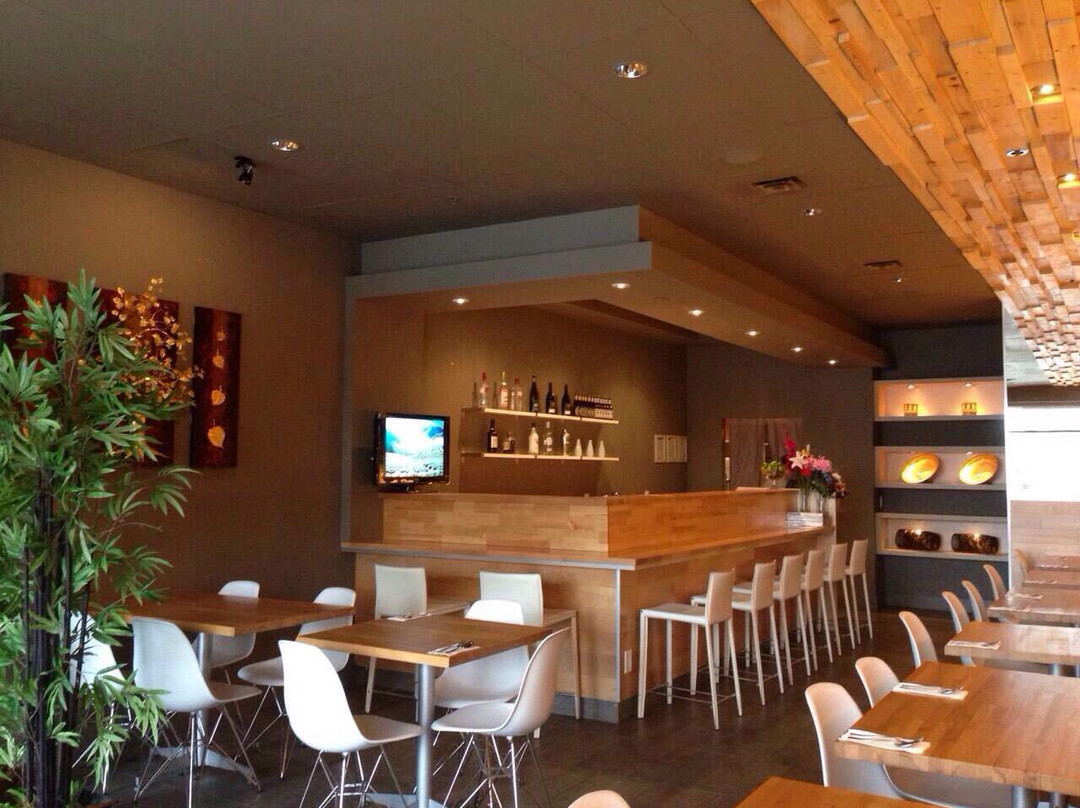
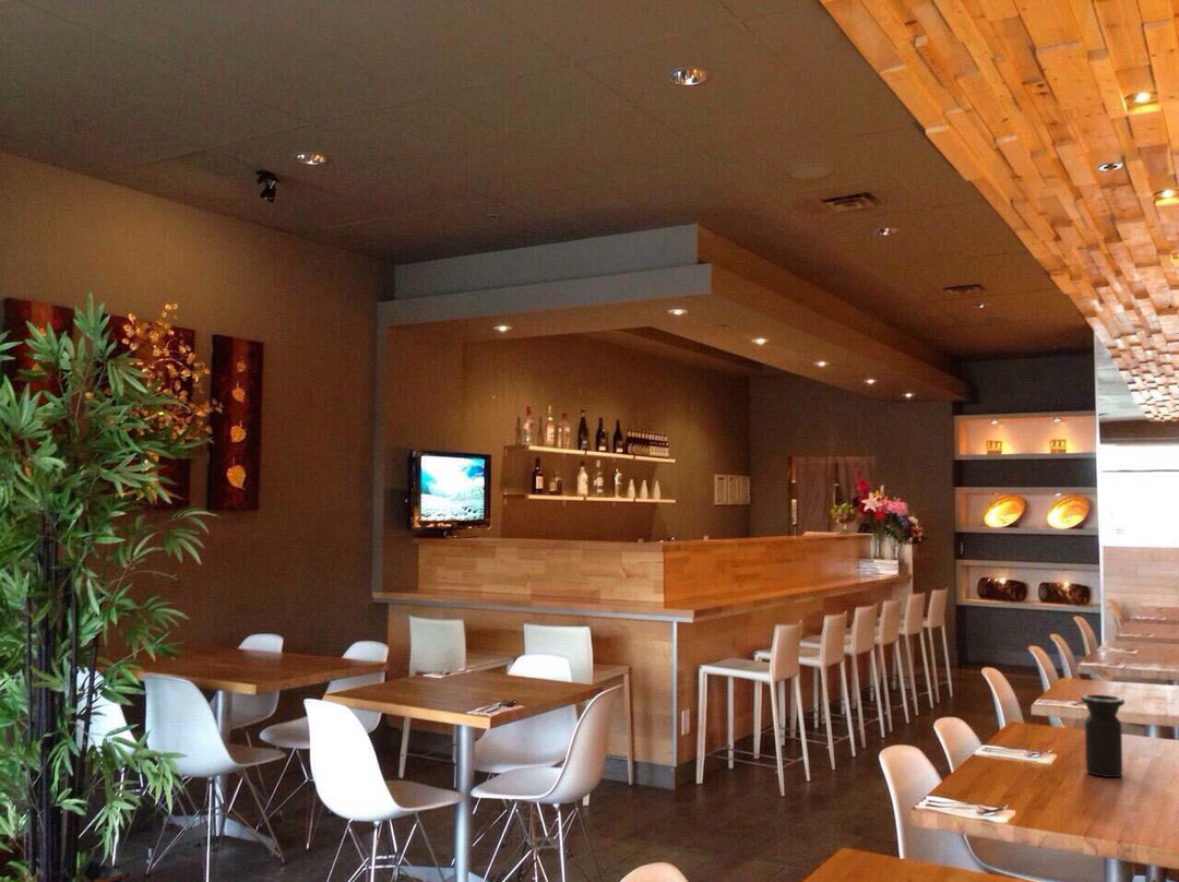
+ vase (1103, 735)
